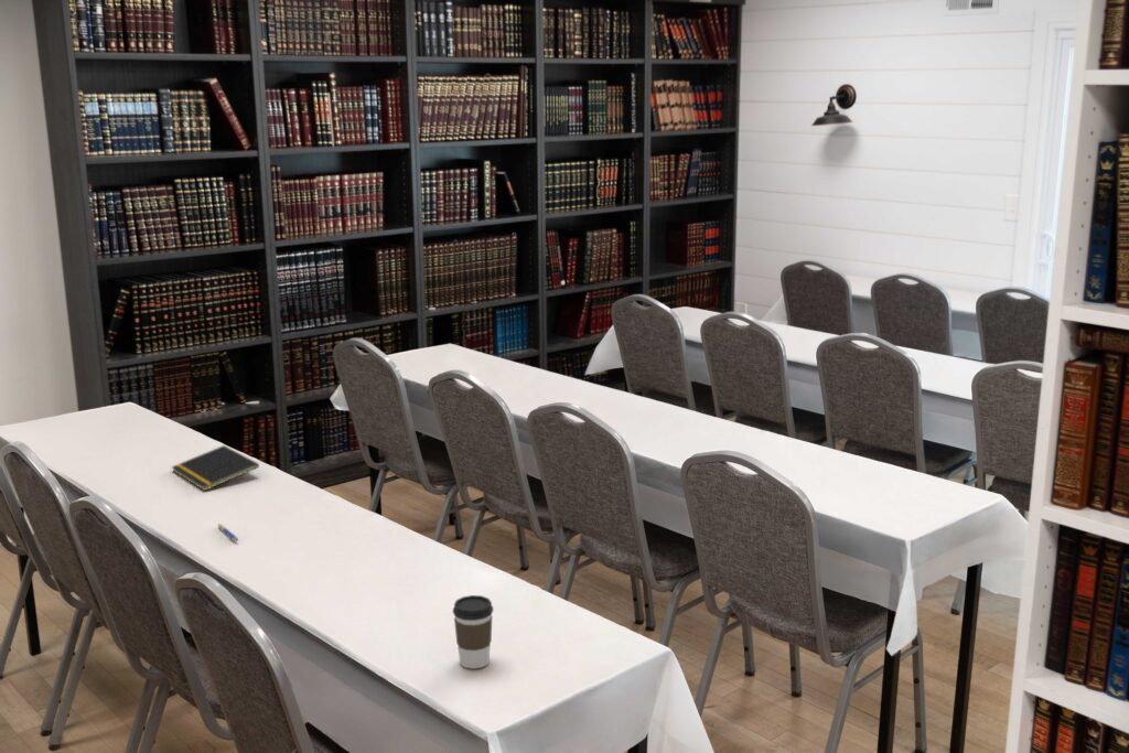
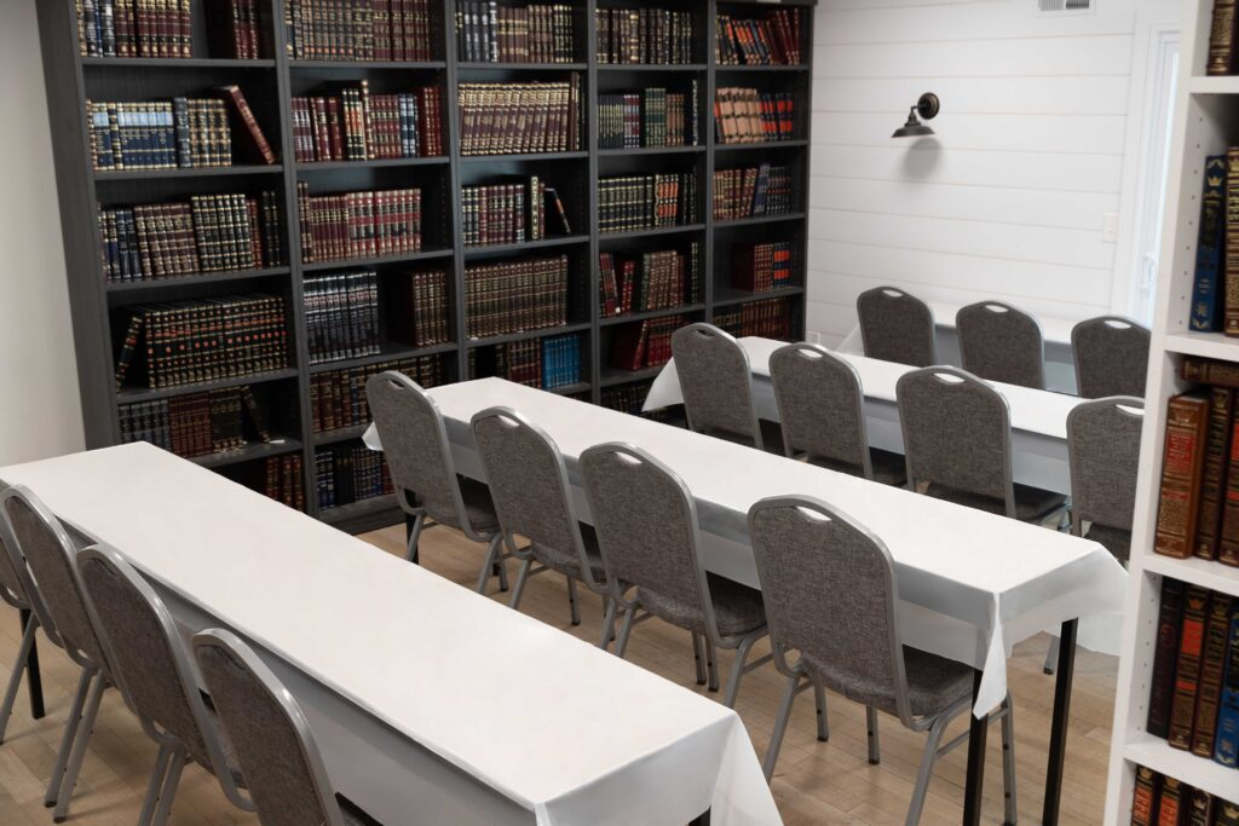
- pen (227, 531)
- coffee cup (473, 632)
- notepad (214, 466)
